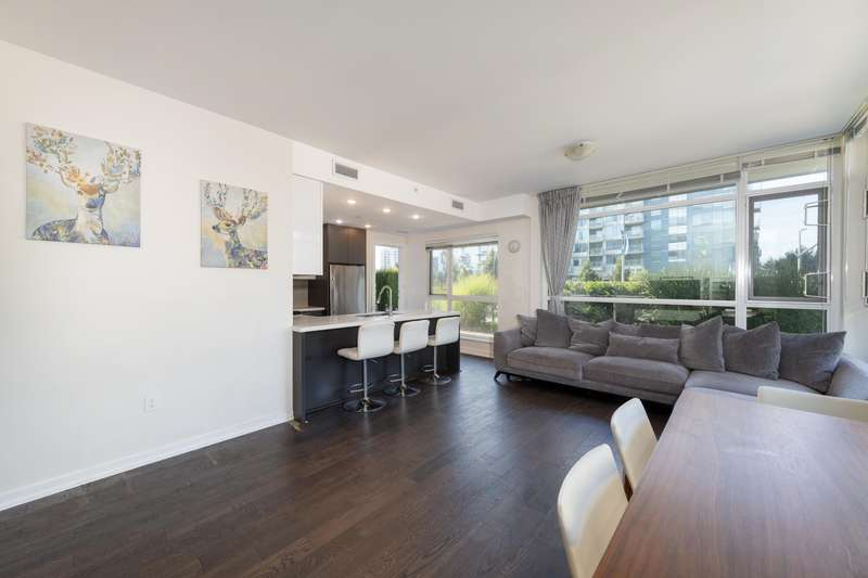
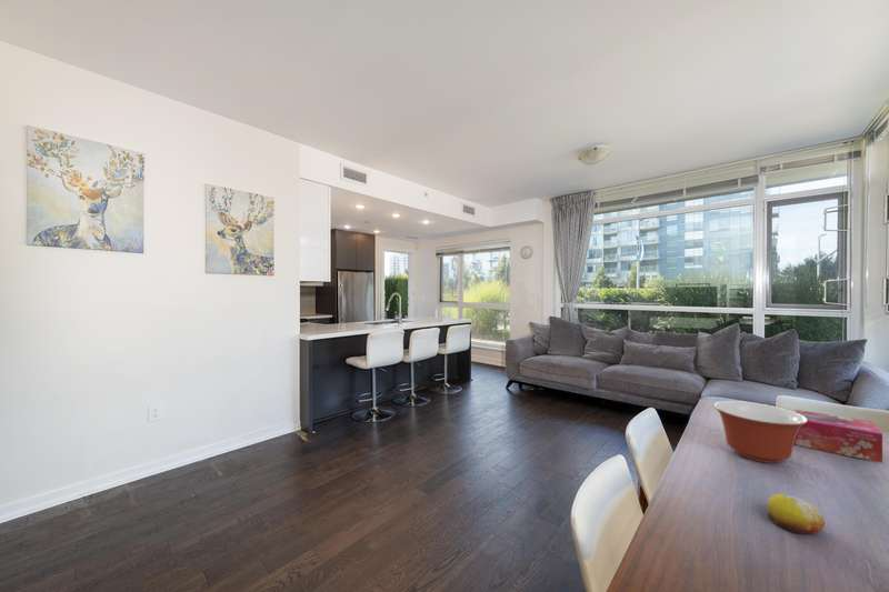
+ tissue box (818, 430)
+ mixing bowl (757, 432)
+ fruit (795, 511)
